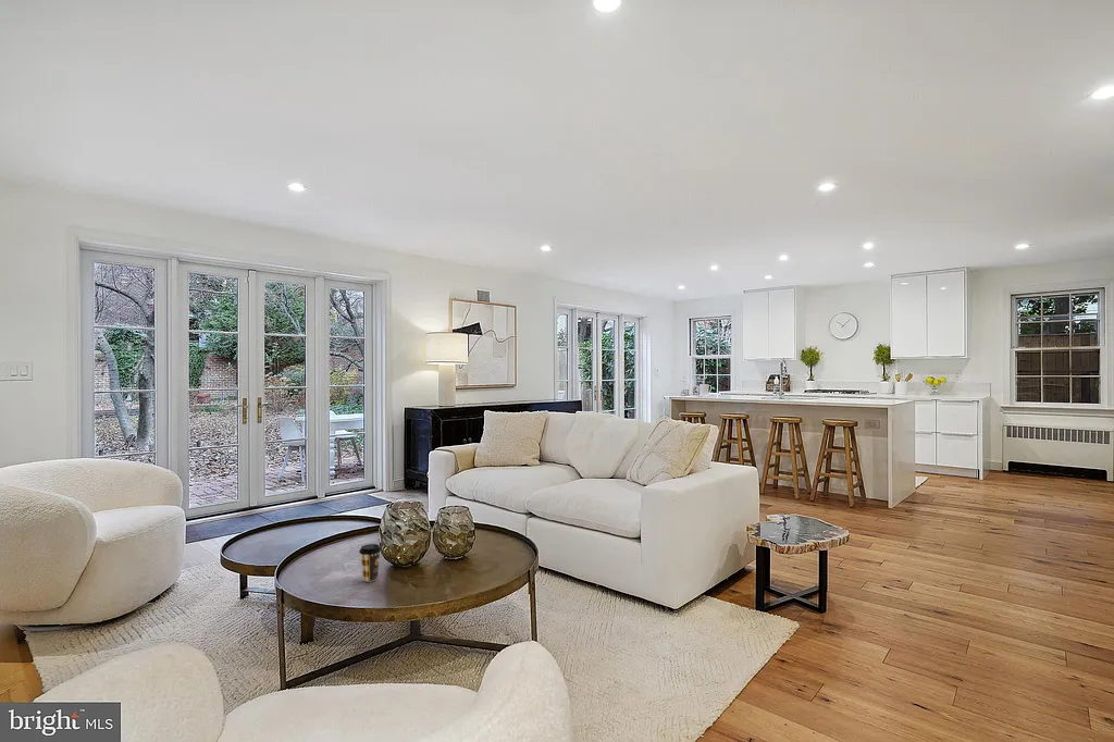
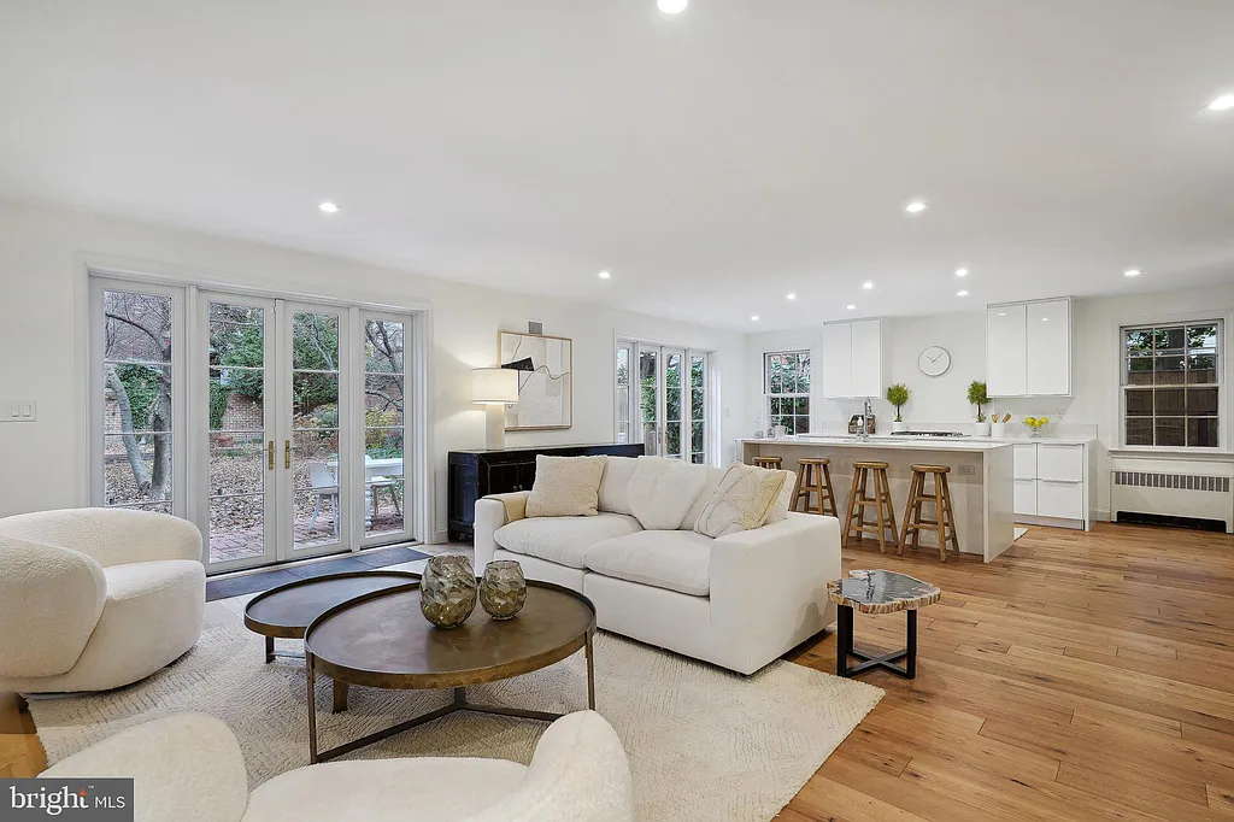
- coffee cup (370, 562)
